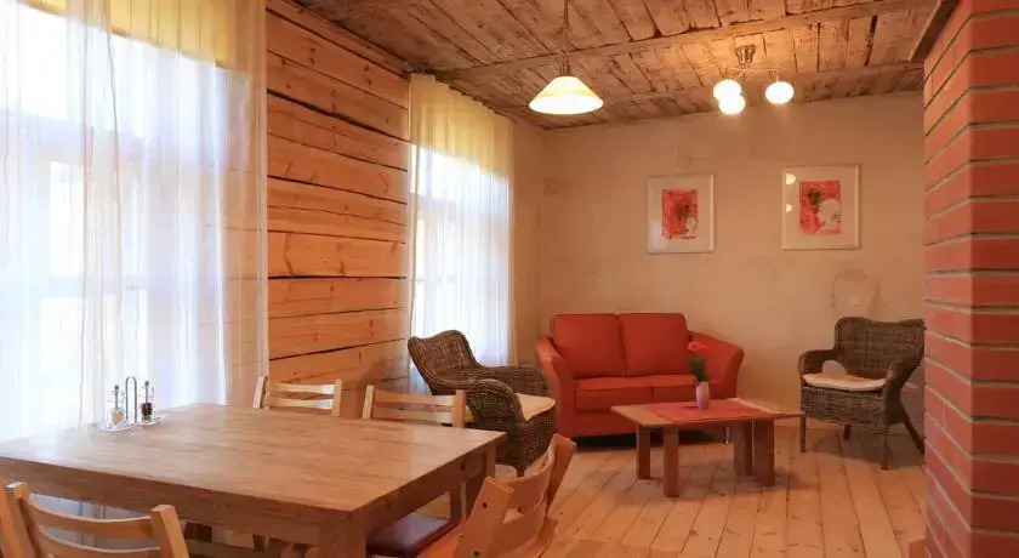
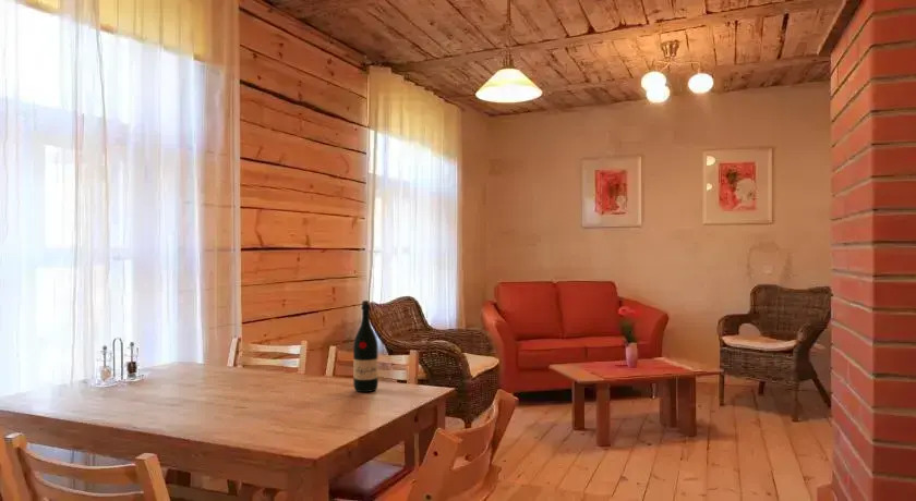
+ wine bottle (365, 344)
